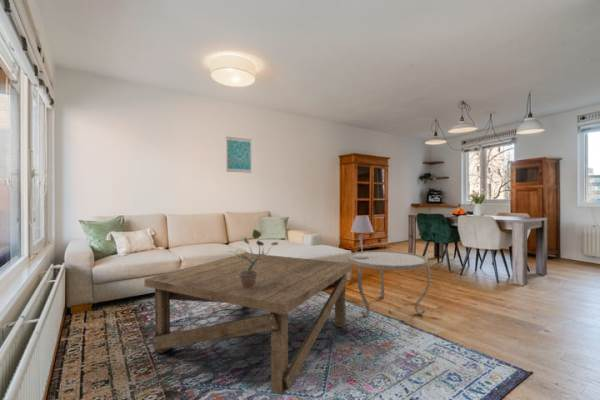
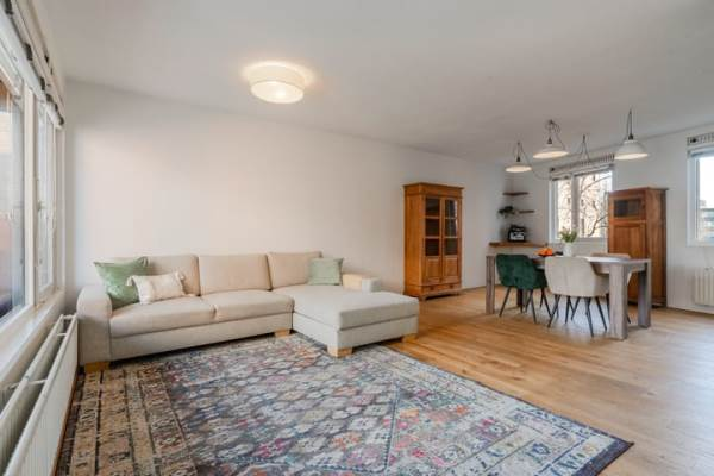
- potted plant (250, 259)
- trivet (383, 282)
- wall art (239, 155)
- coffee table (259, 303)
- table lamp (361, 235)
